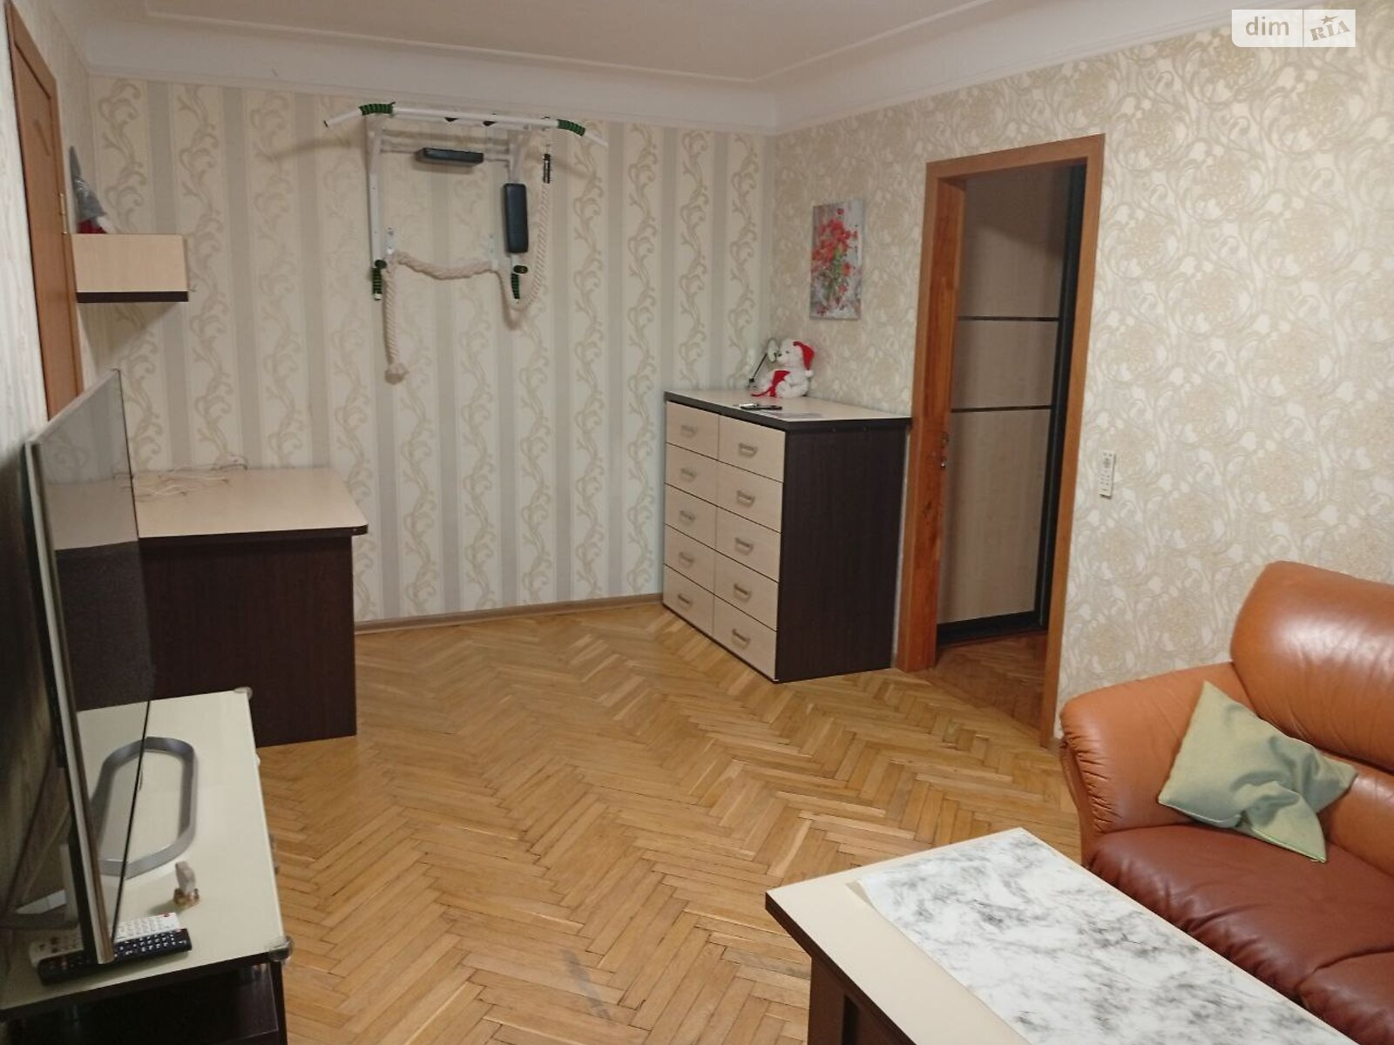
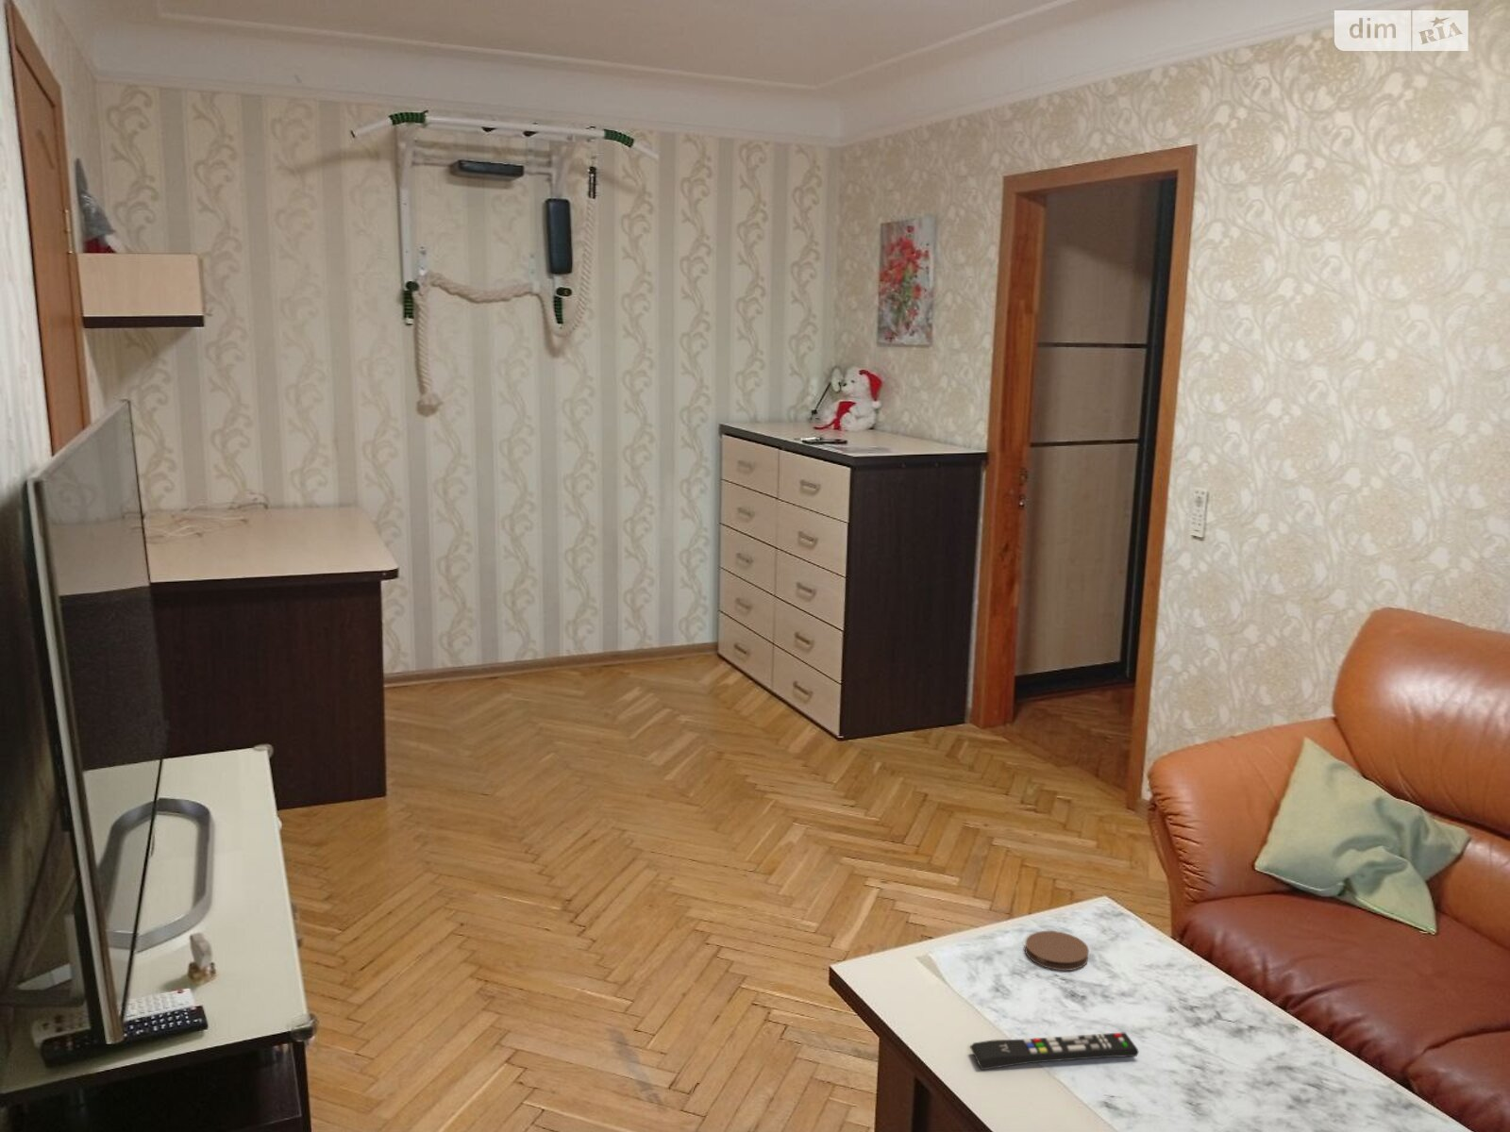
+ coaster (1056, 950)
+ remote control (1053, 1049)
